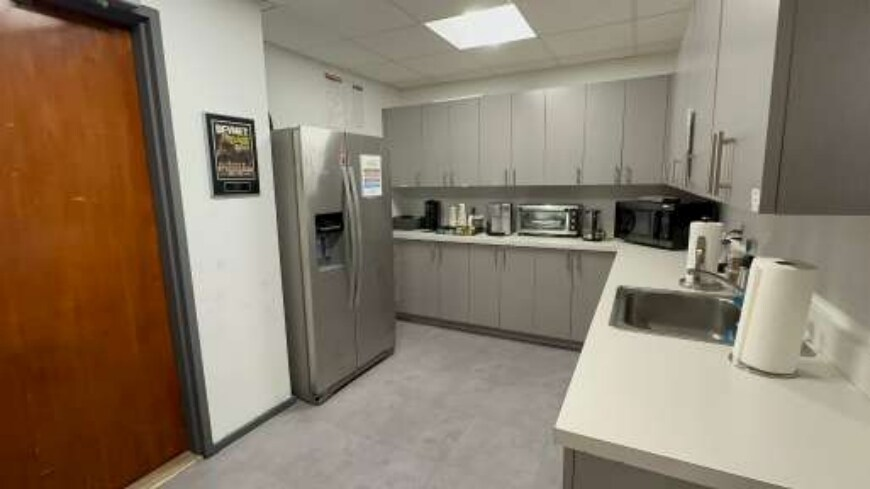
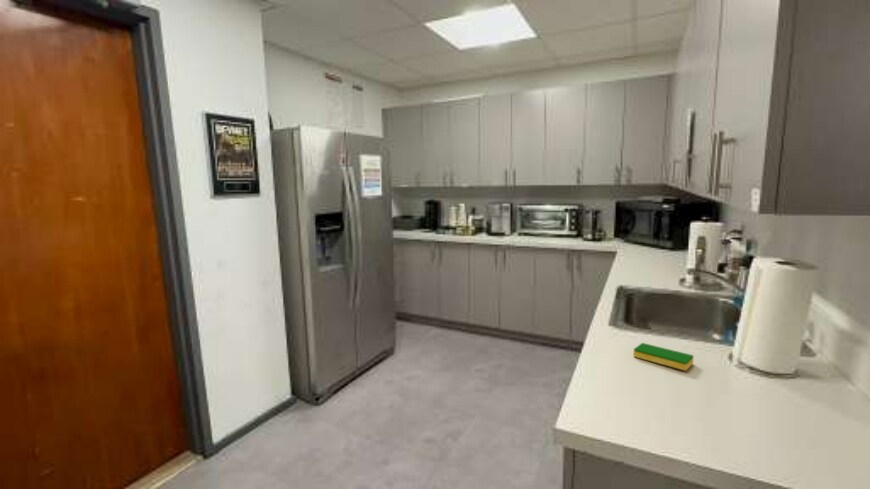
+ dish sponge (662, 355)
